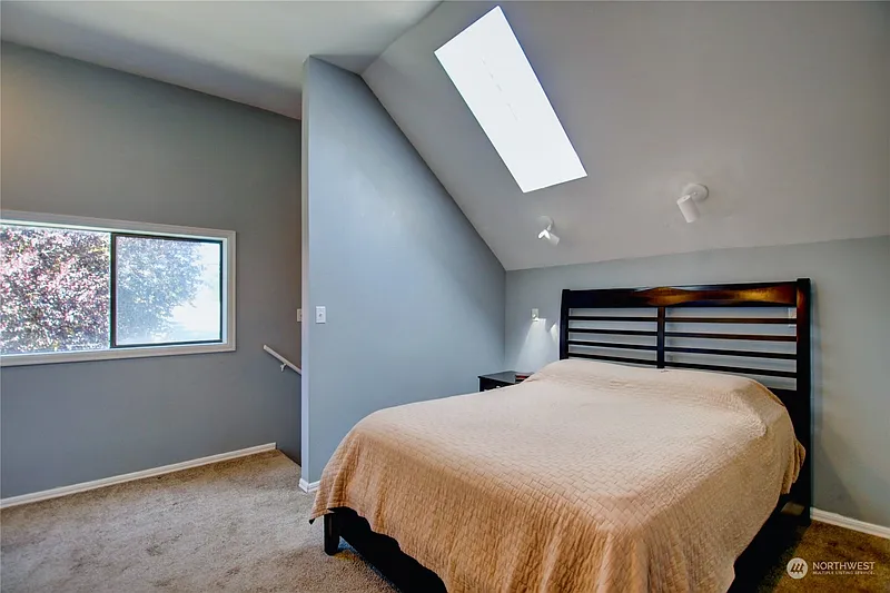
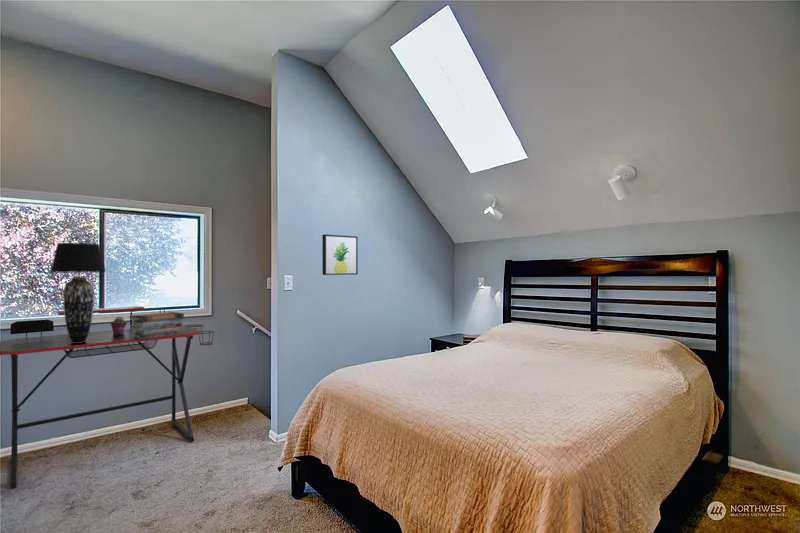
+ book stack (157, 324)
+ table lamp (78, 292)
+ wall art (340, 255)
+ potted succulent (118, 324)
+ desk (102, 354)
